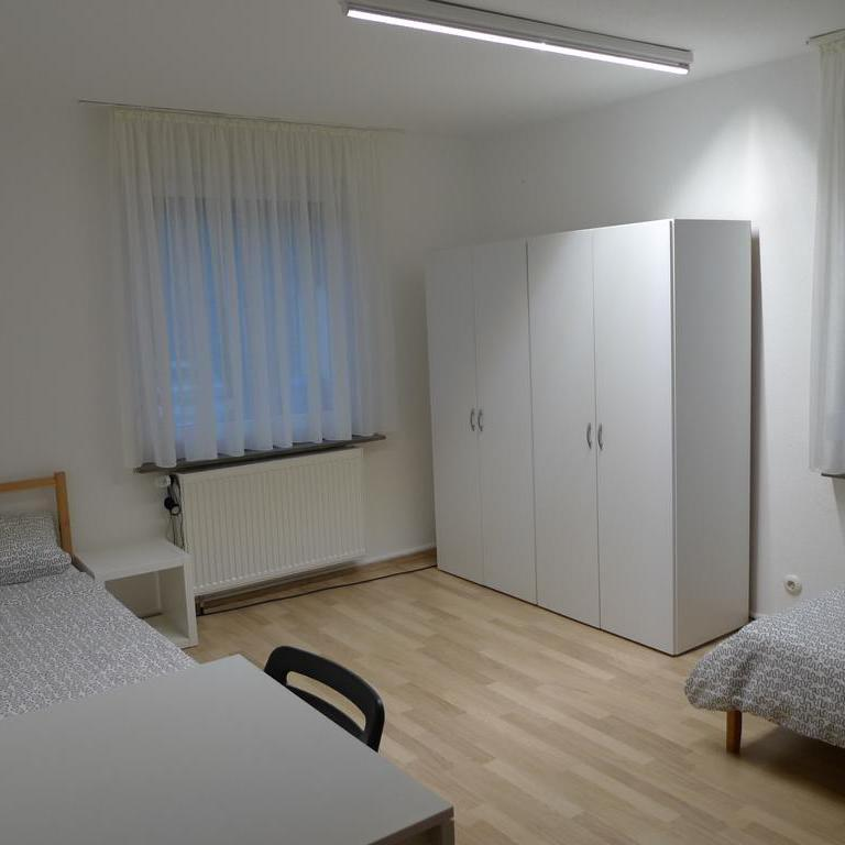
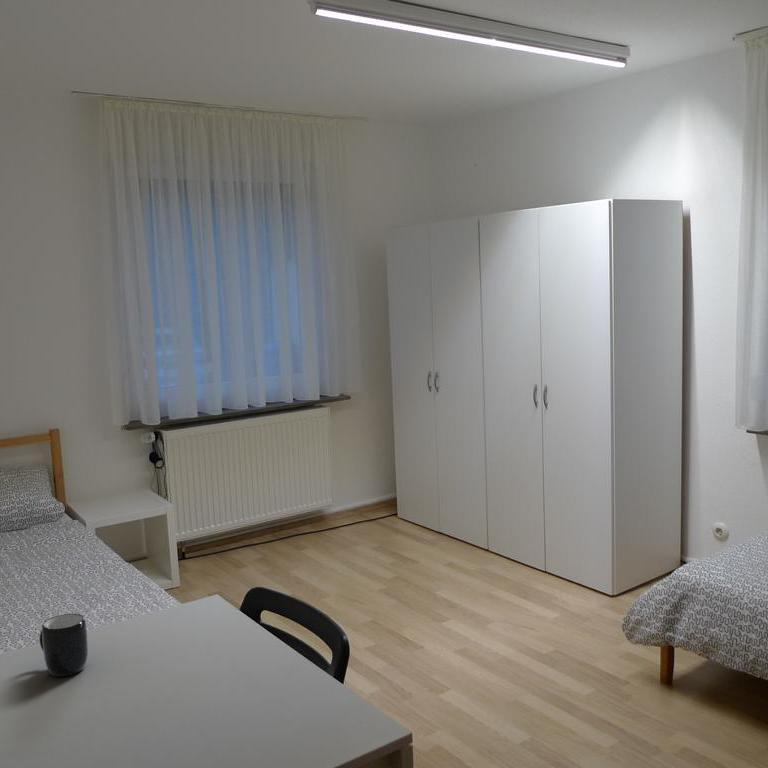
+ mug (60, 644)
